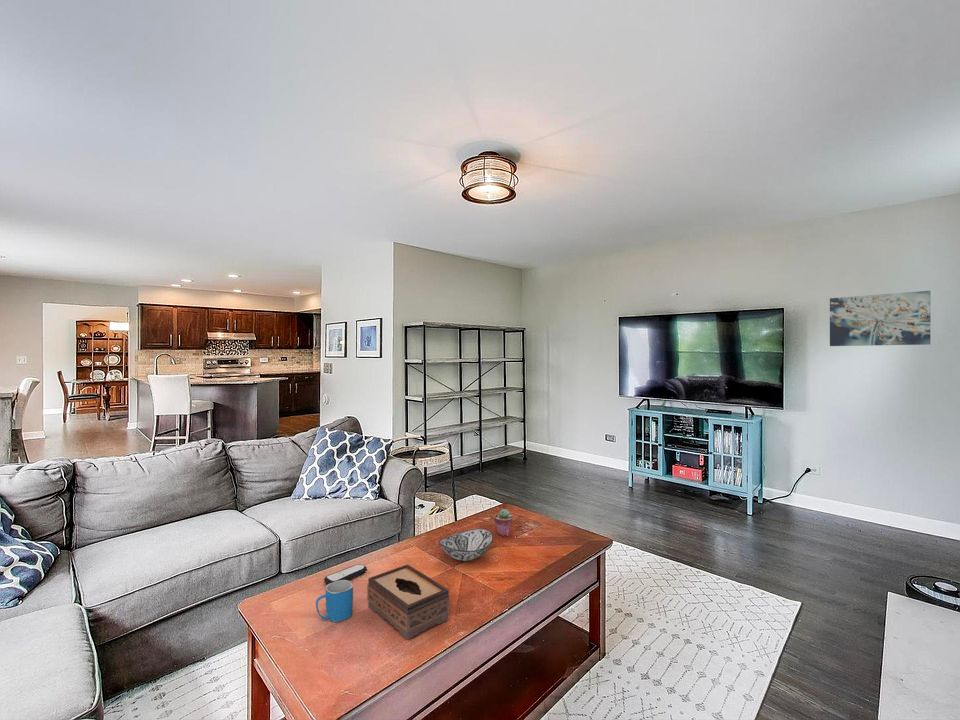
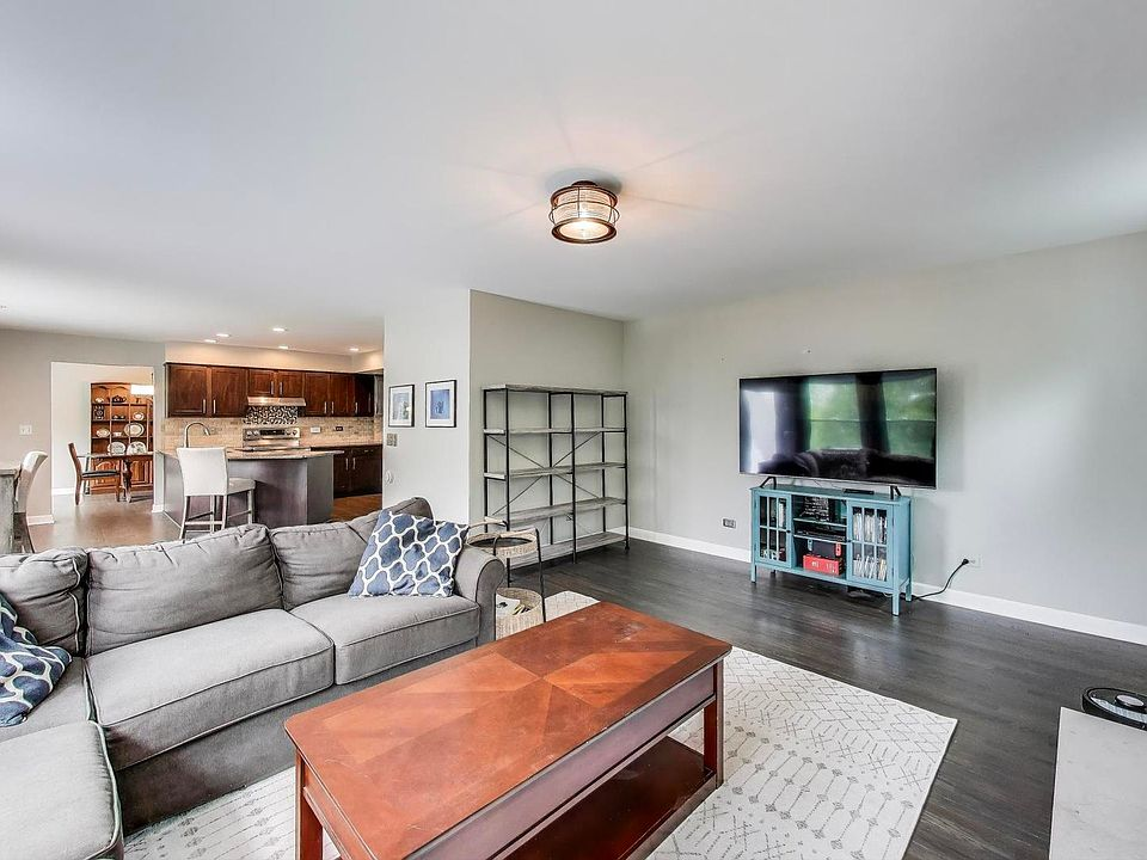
- decorative bowl (466, 547)
- tissue box (407, 598)
- mug (334, 602)
- wall art (877, 320)
- remote control (346, 574)
- potted succulent (503, 521)
